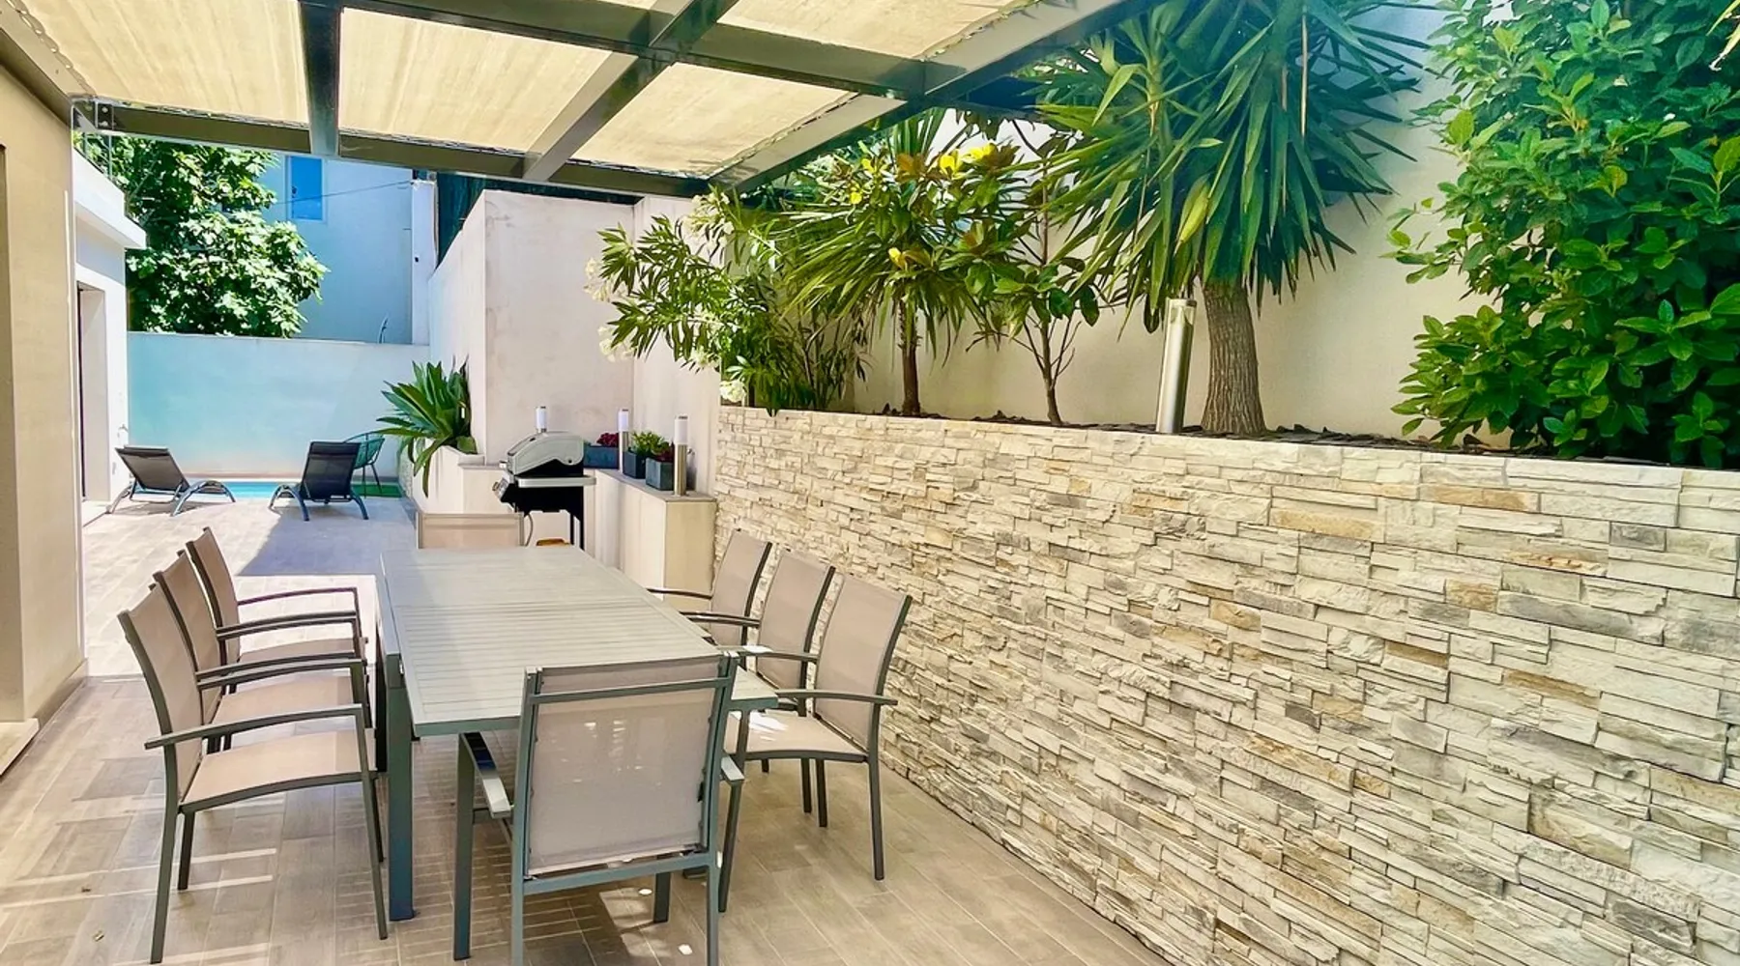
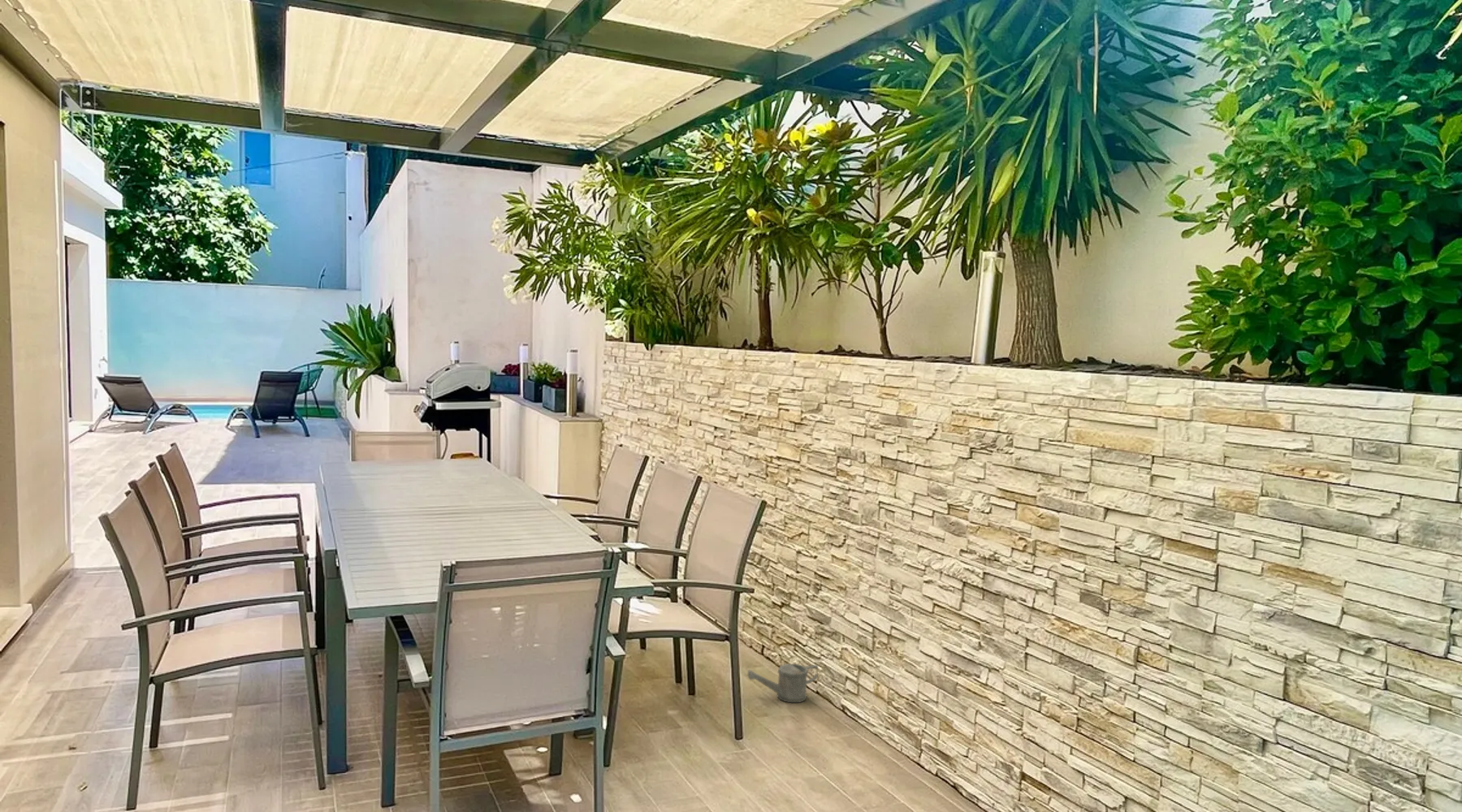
+ watering can (784, 681)
